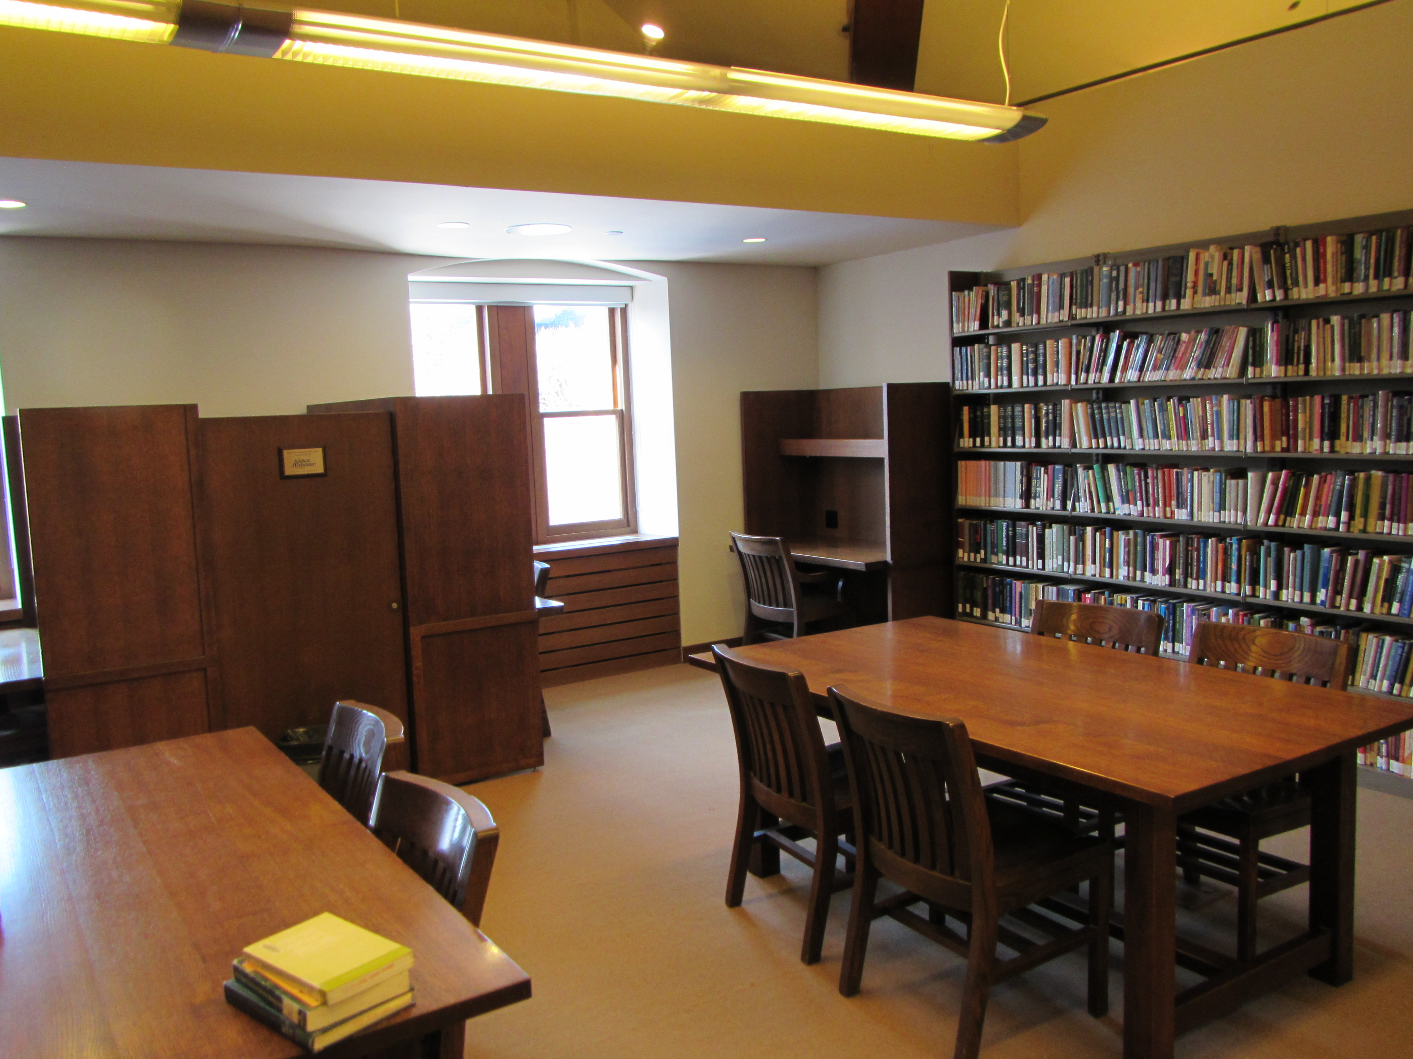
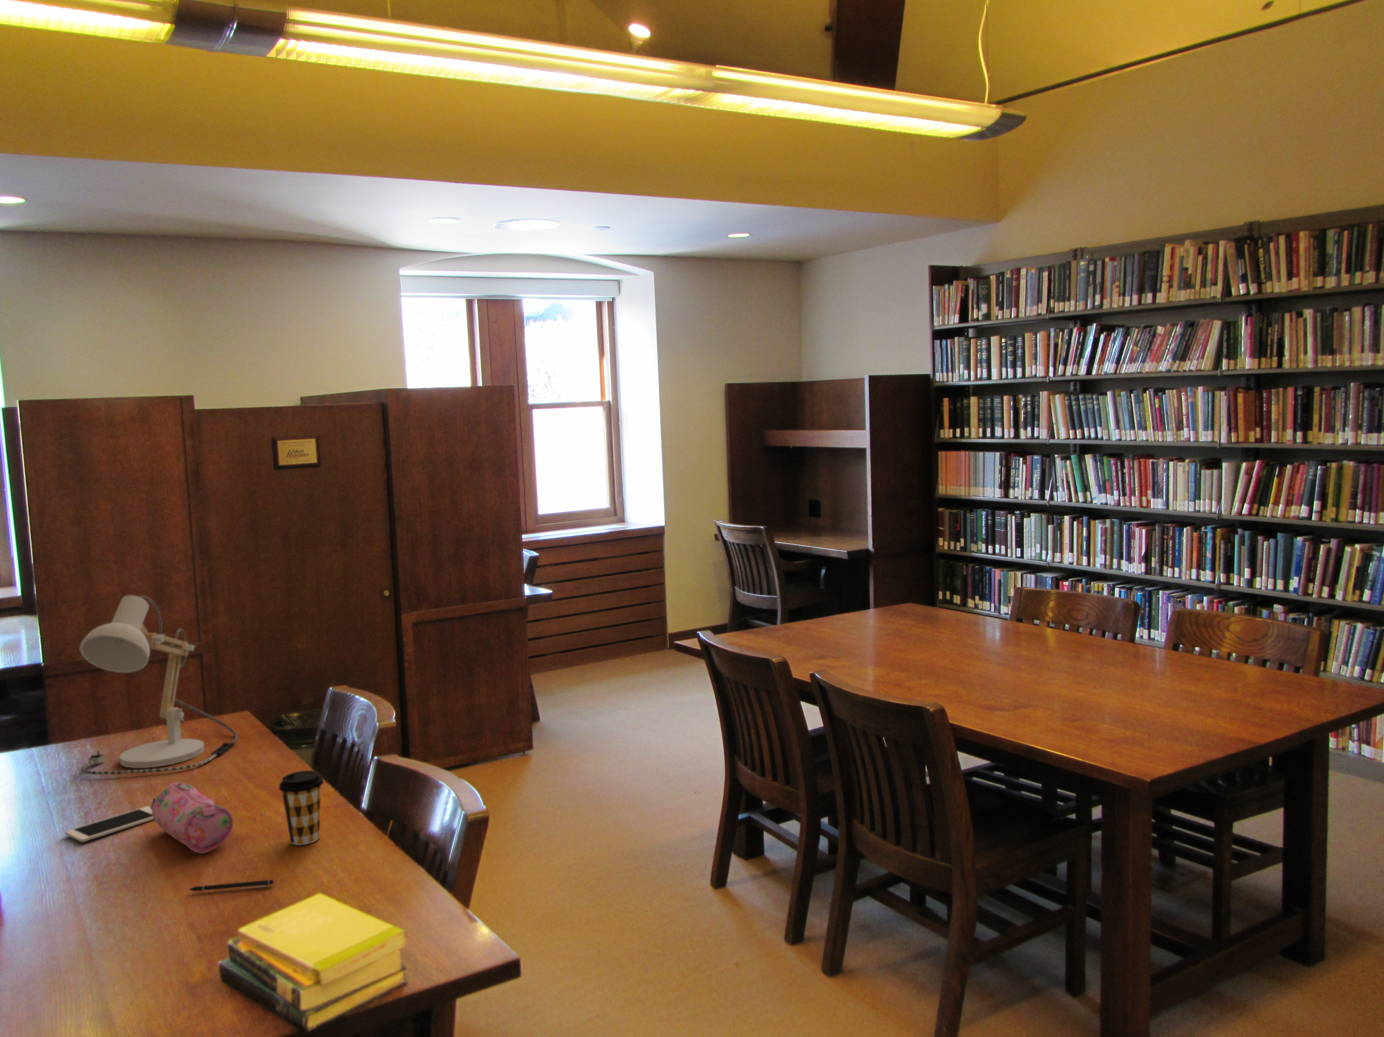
+ pencil case (191, 816)
+ cell phone (117, 823)
+ pen (230, 886)
+ desk lamp (145, 667)
+ coffee cup (303, 808)
